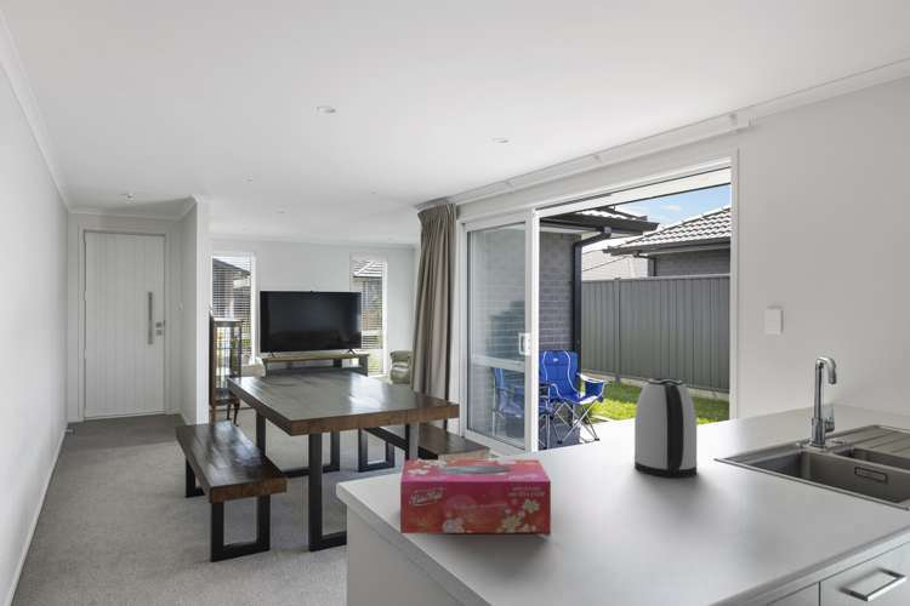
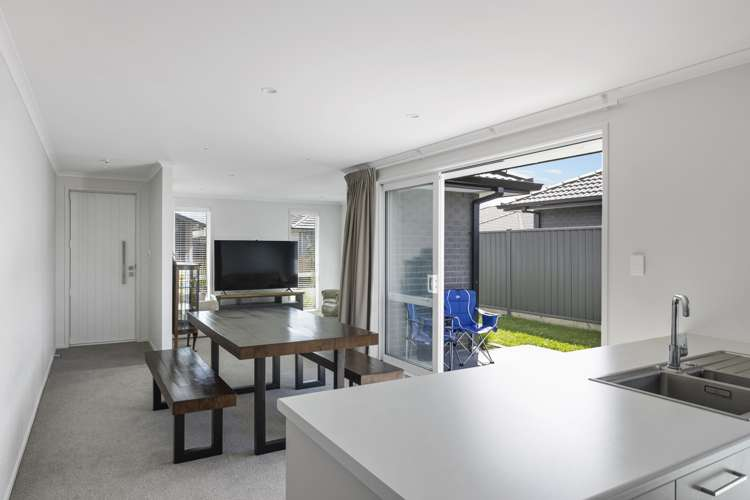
- tissue box (473, 493)
- kettle (667, 424)
